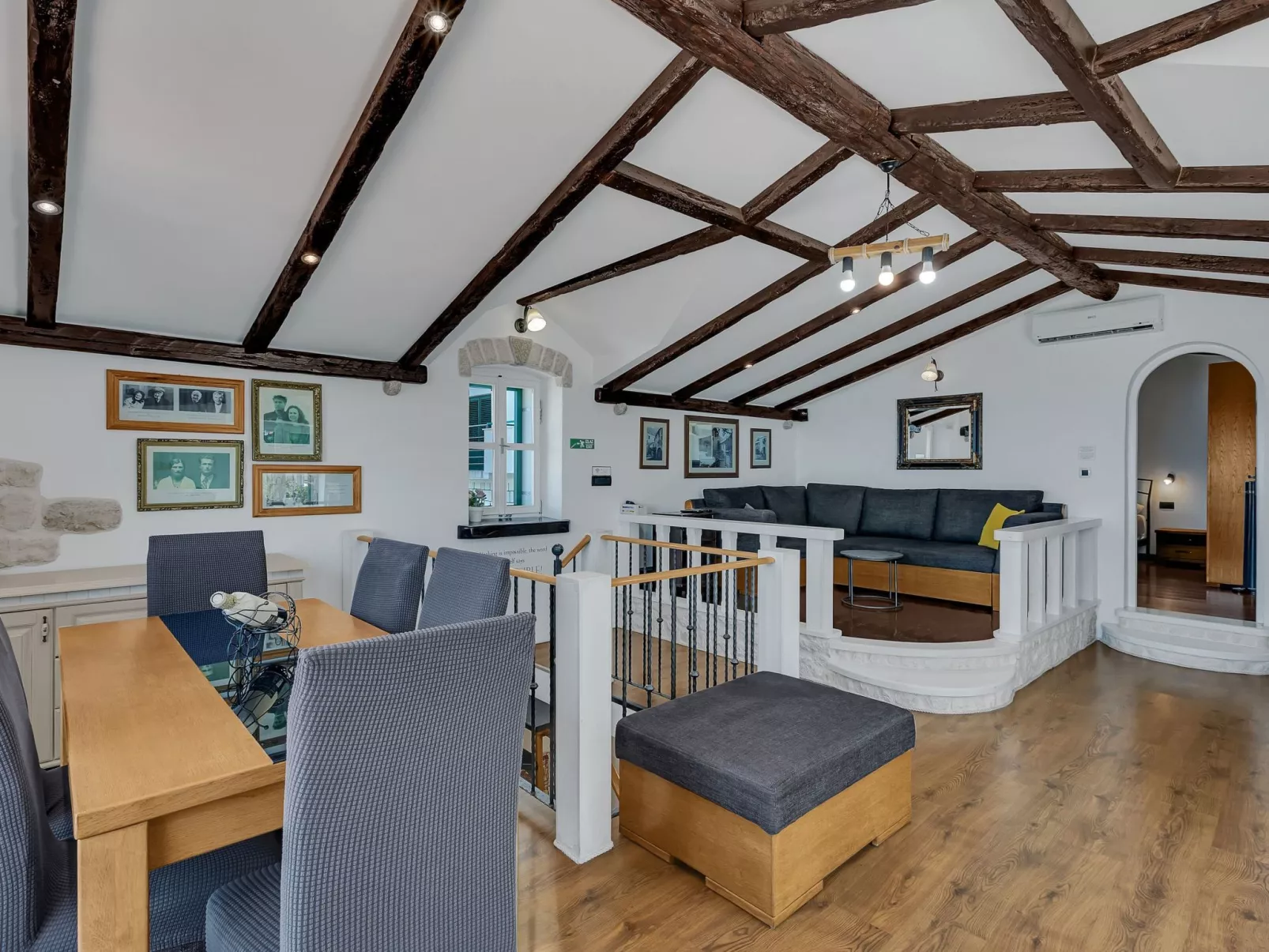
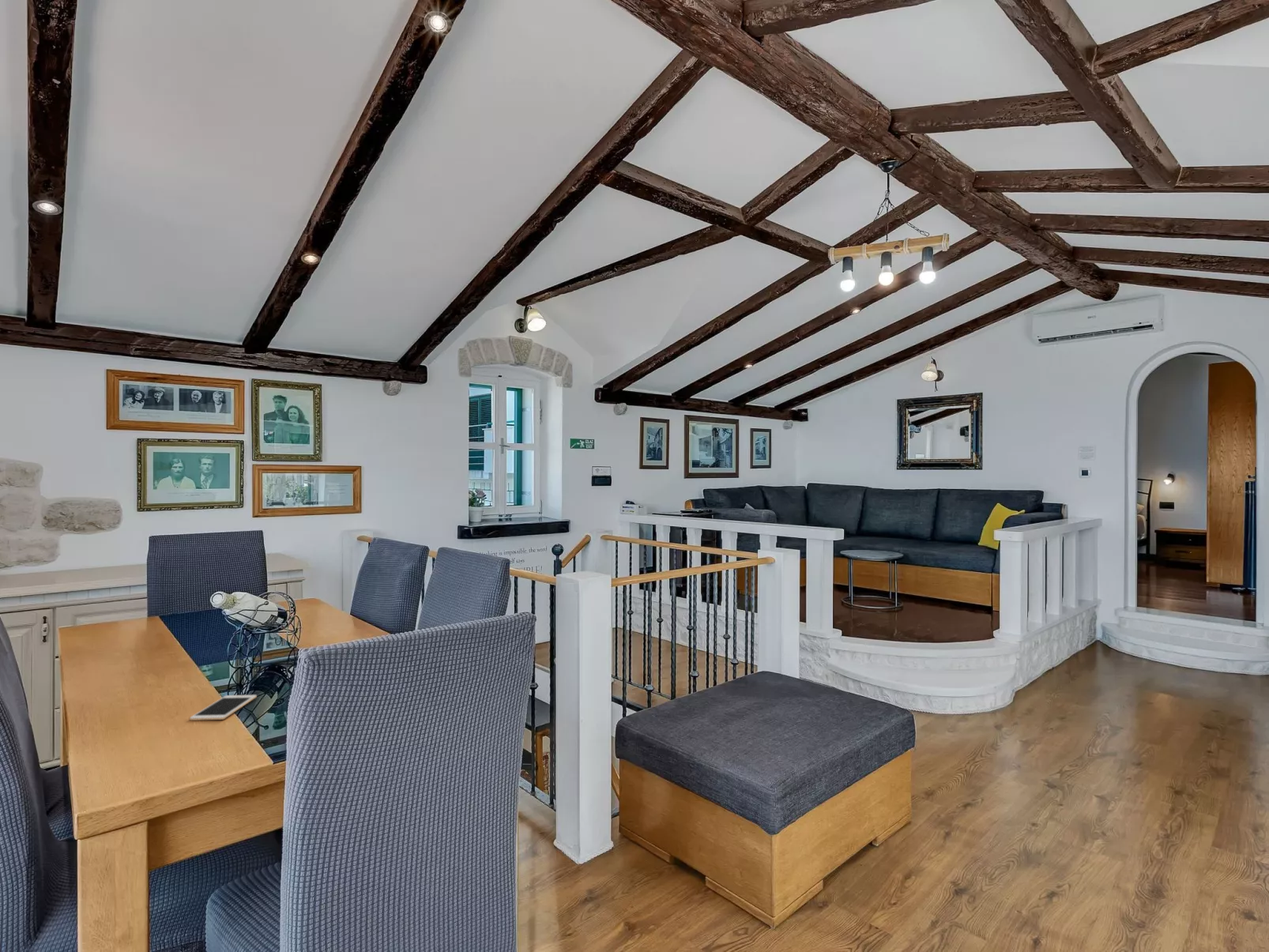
+ cell phone (224, 706)
